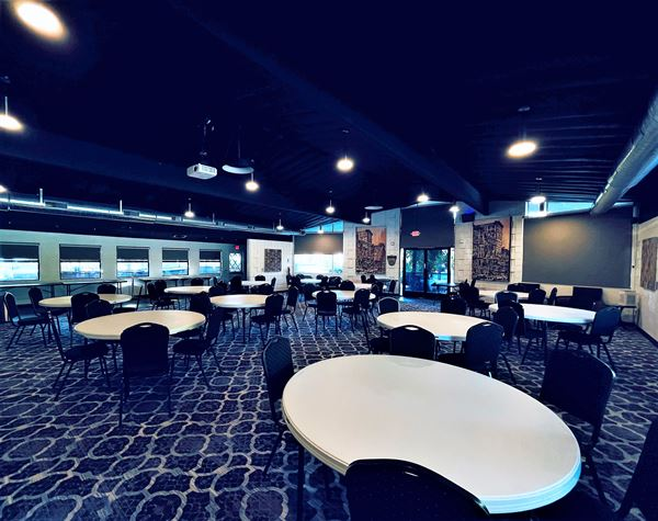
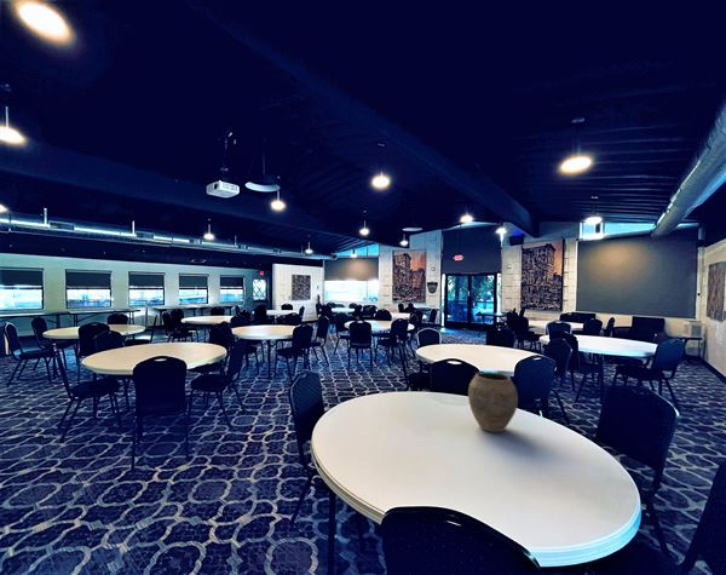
+ vase (491, 402)
